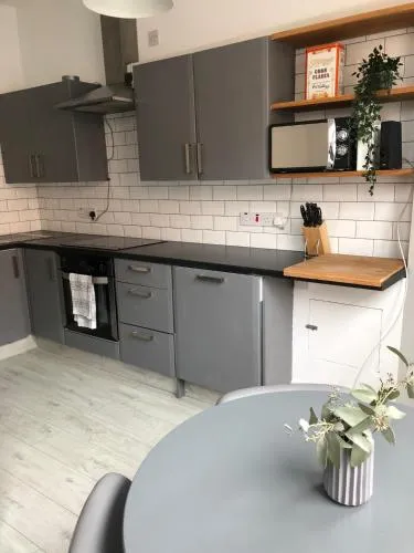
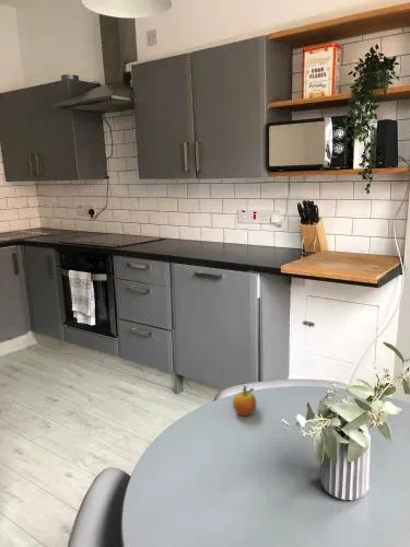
+ fruit (246, 396)
